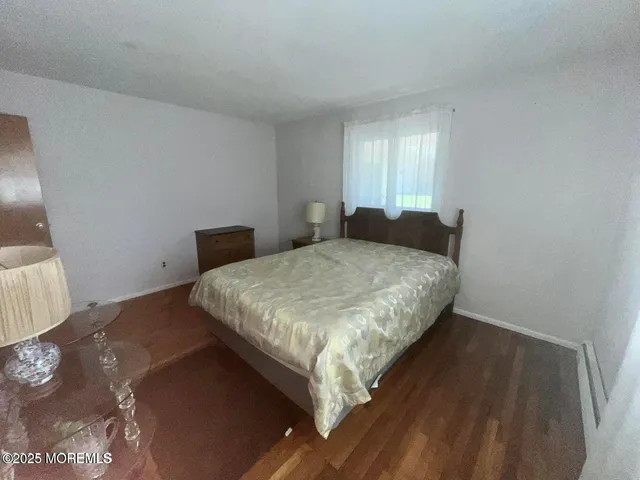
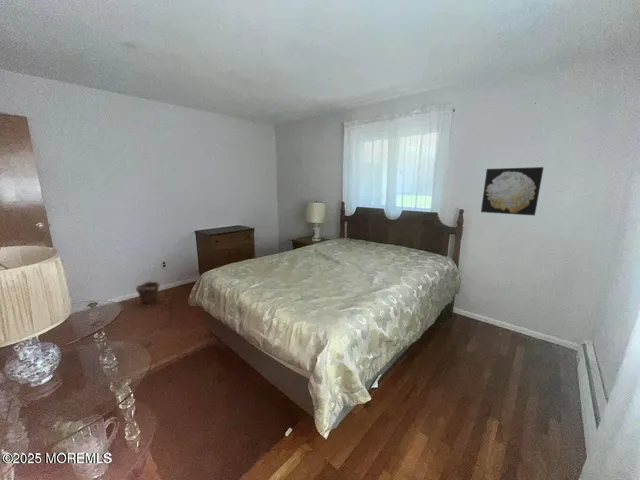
+ plant pot (149, 293)
+ wall art (510, 191)
